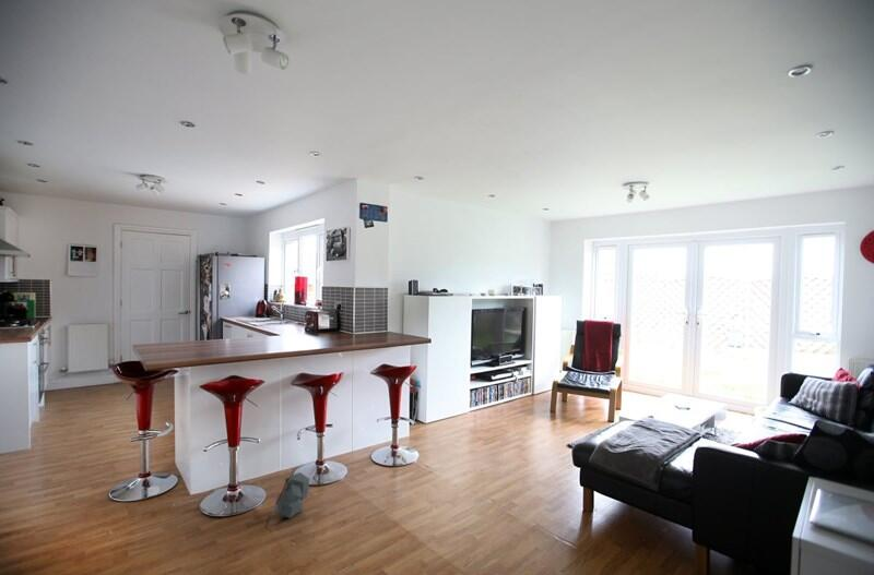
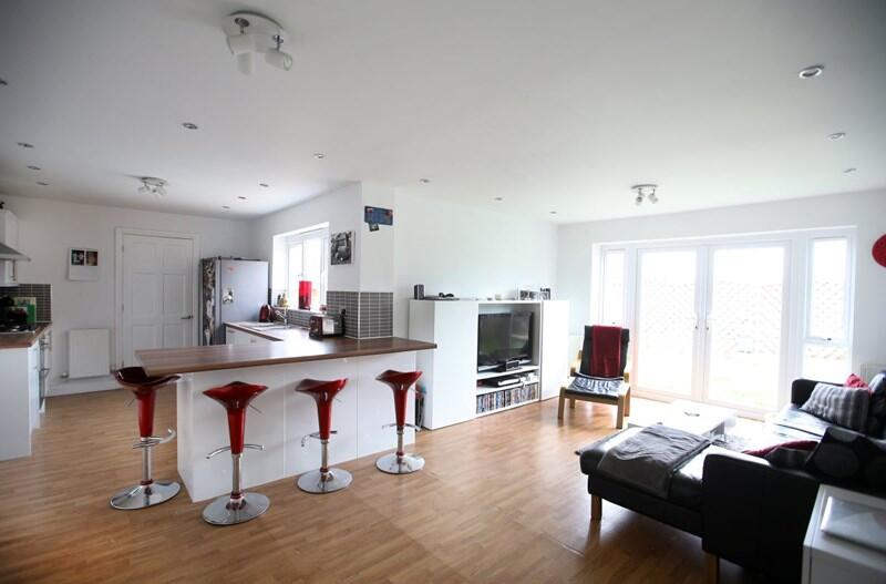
- bag (284, 496)
